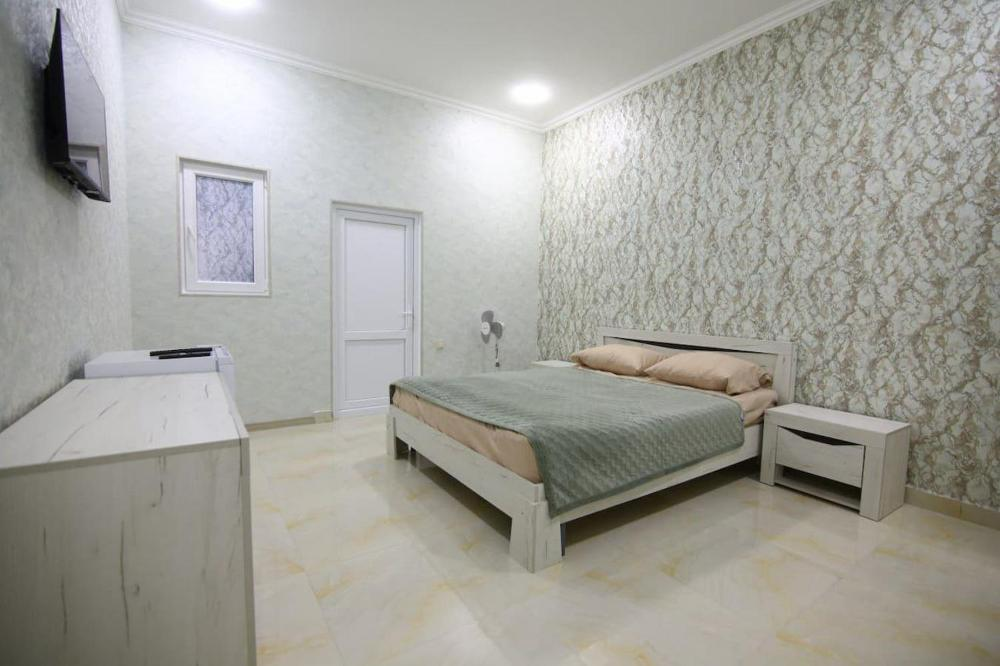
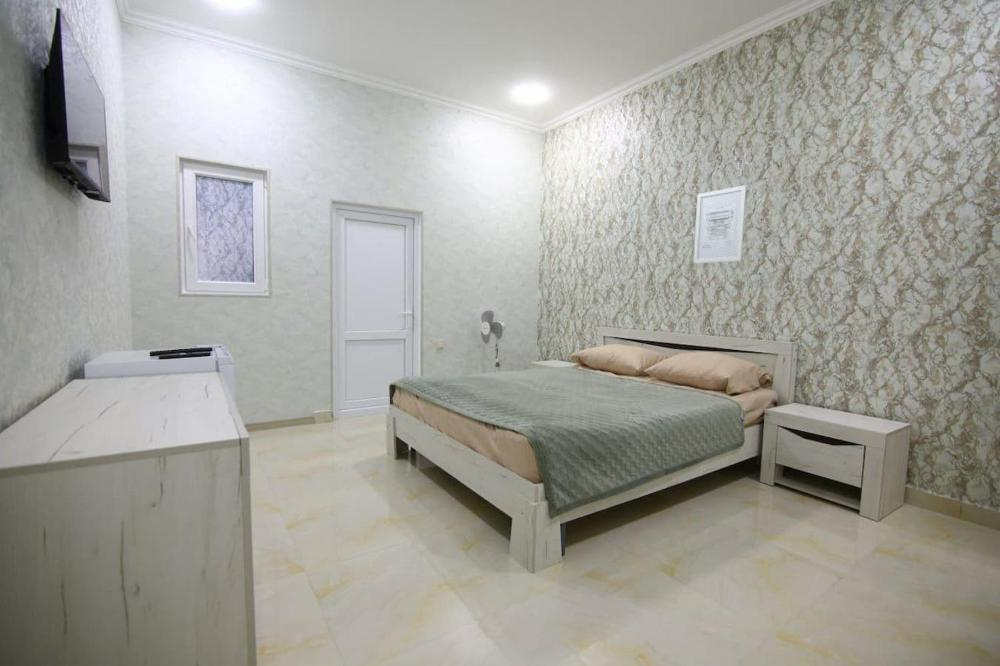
+ wall art (718, 226)
